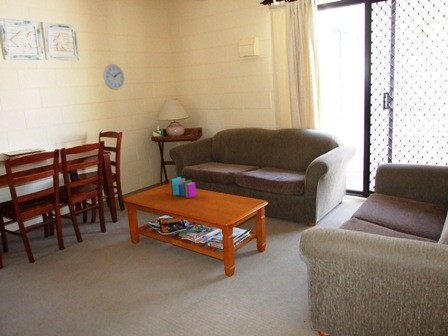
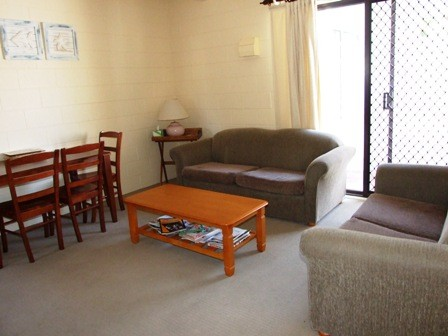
- book (182, 186)
- wall clock (114, 77)
